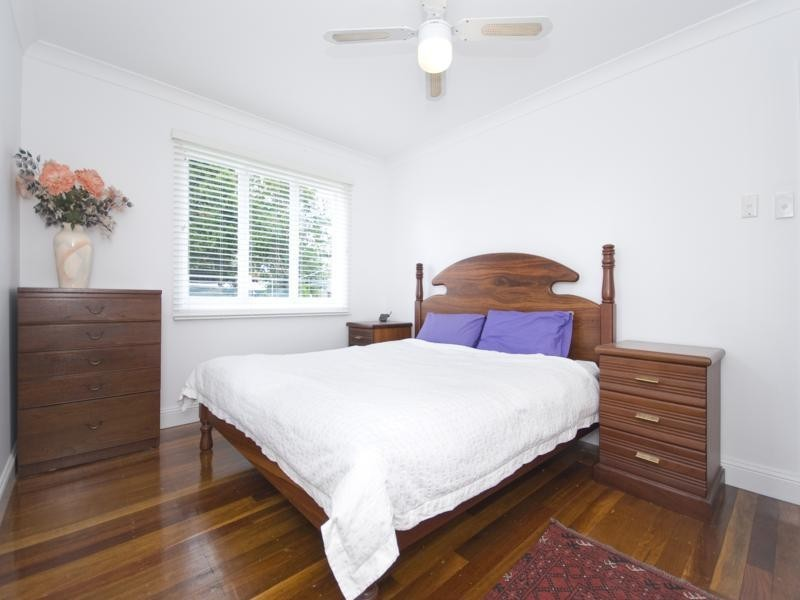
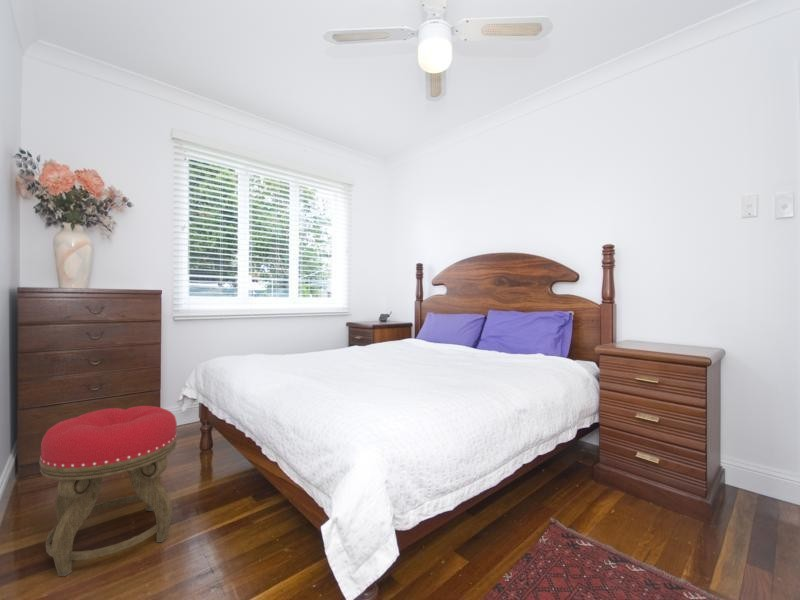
+ stool (114, 474)
